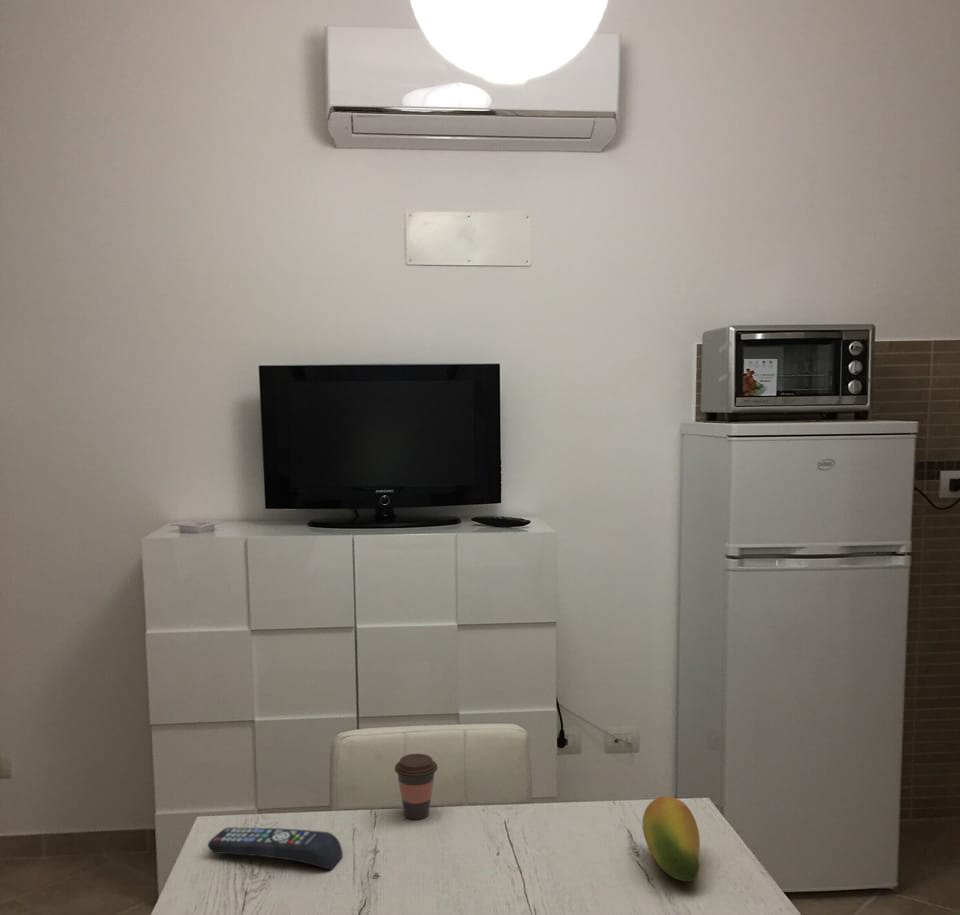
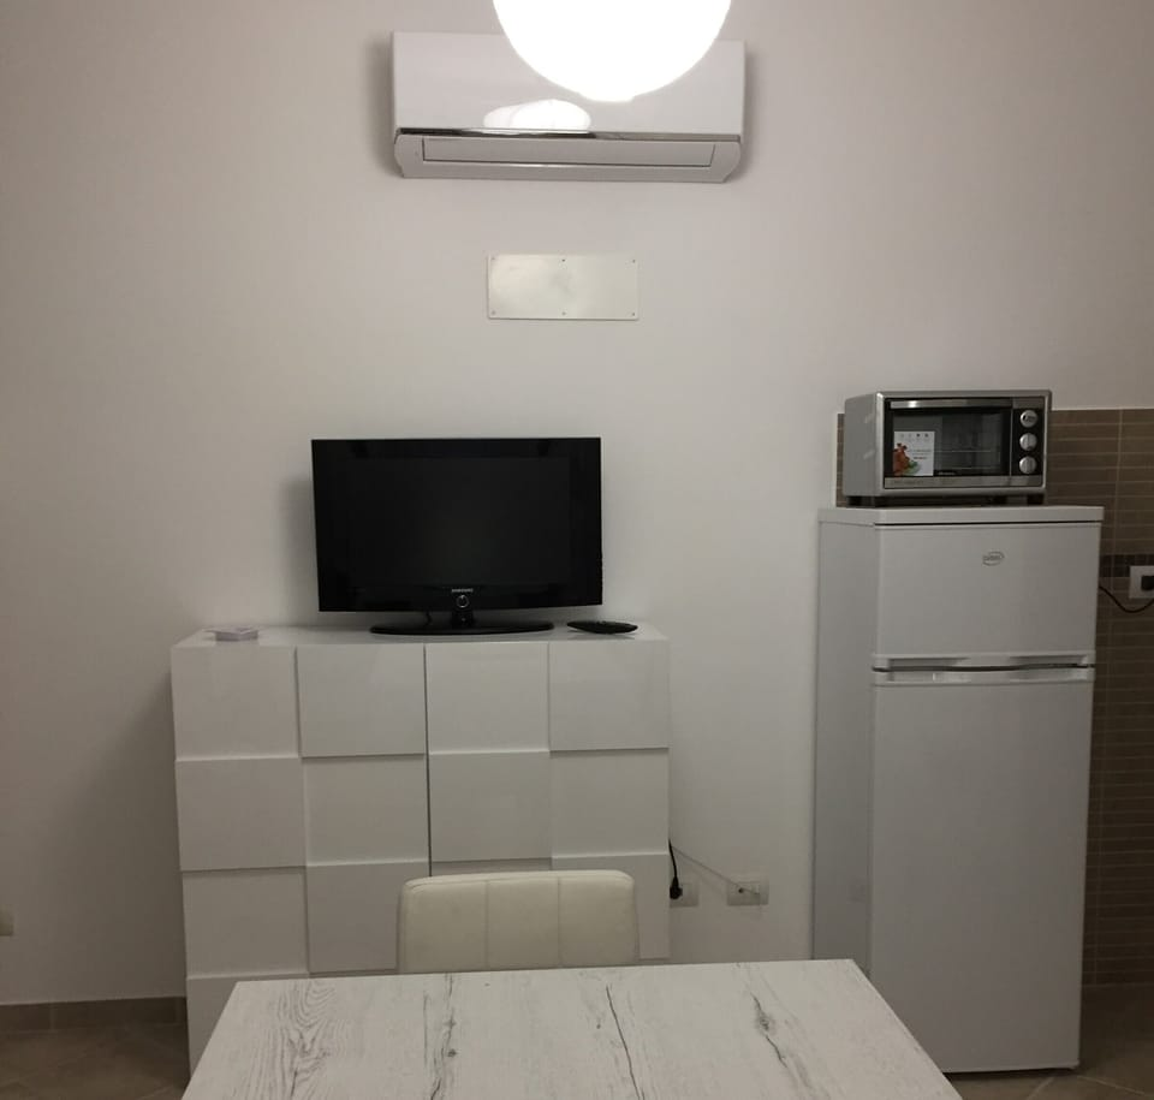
- remote control (275, 844)
- fruit (671, 836)
- coffee cup (416, 787)
